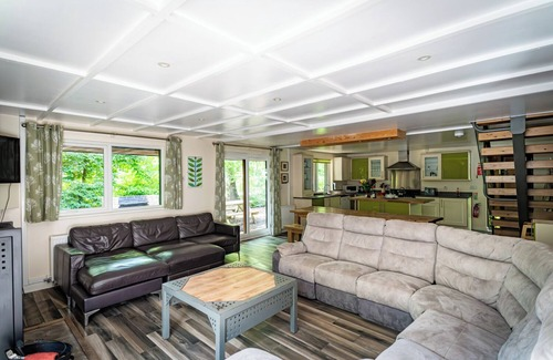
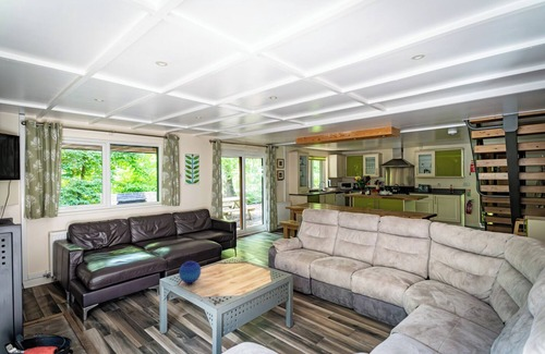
+ decorative ball (190, 271)
